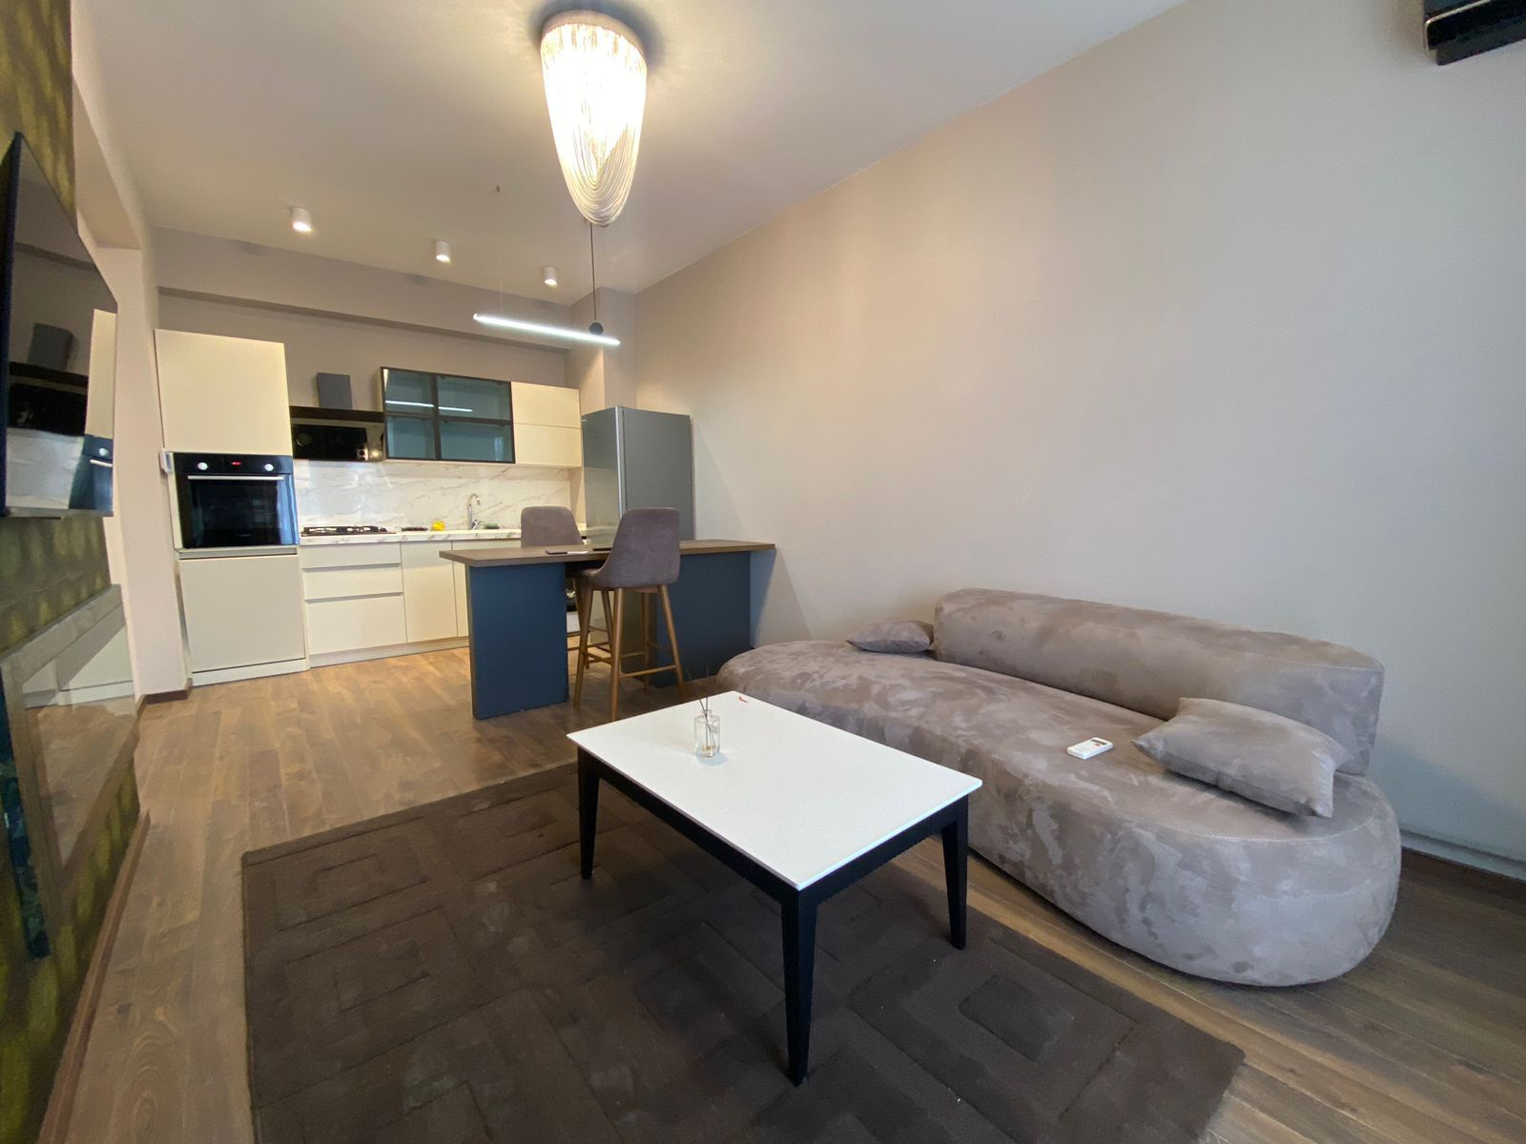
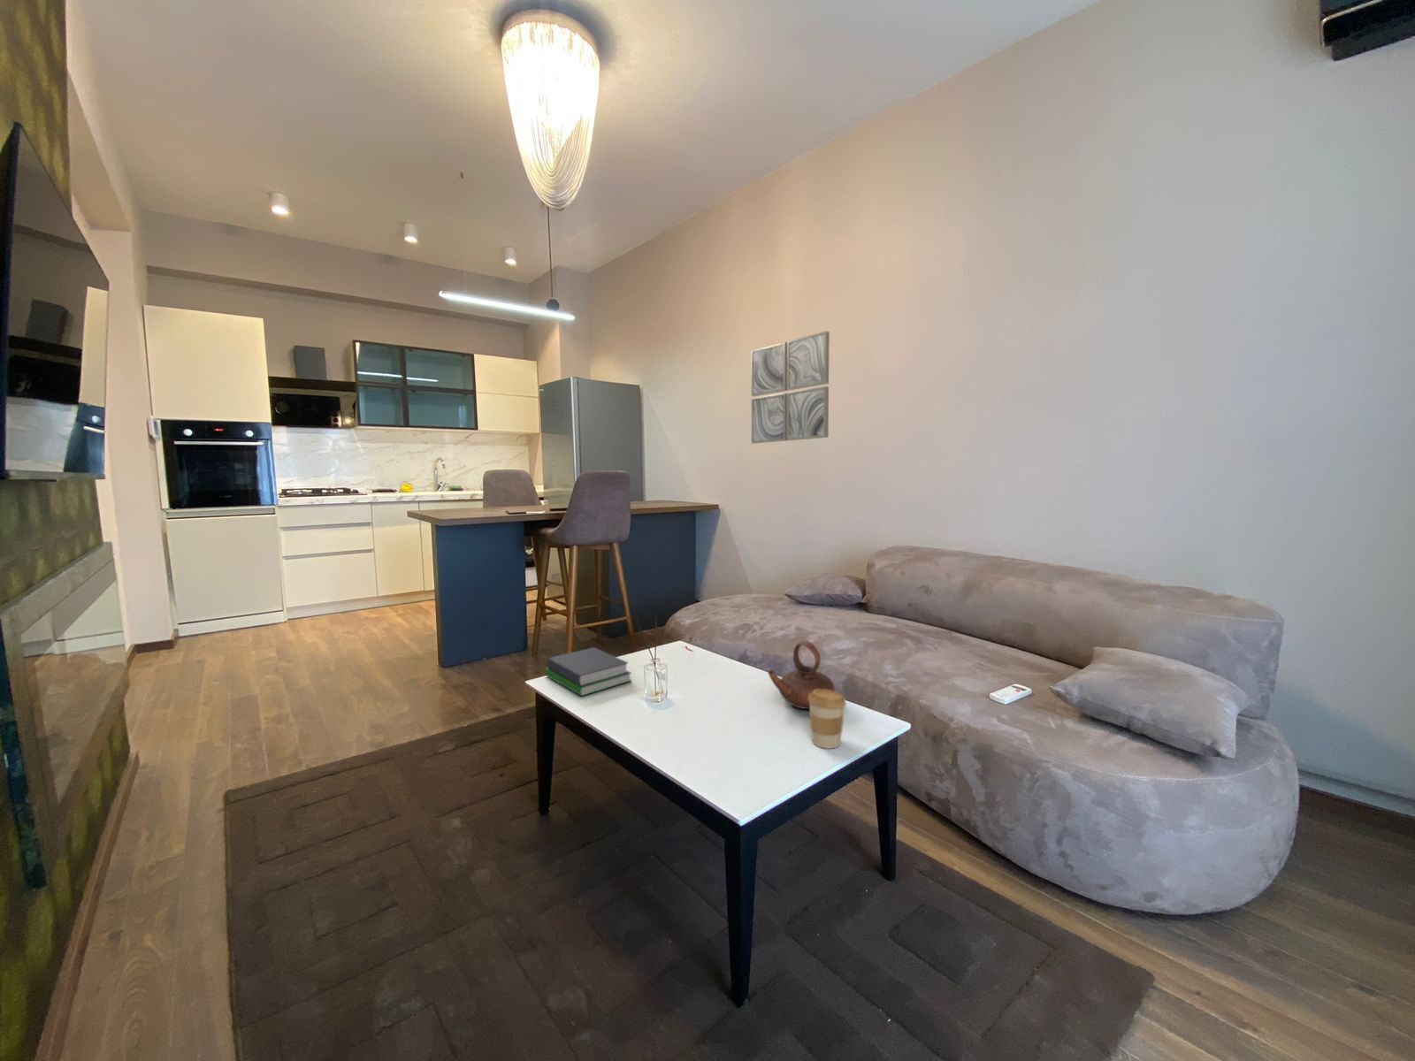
+ book (587, 670)
+ wall art (787, 390)
+ teapot (799, 674)
+ coffee cup (826, 717)
